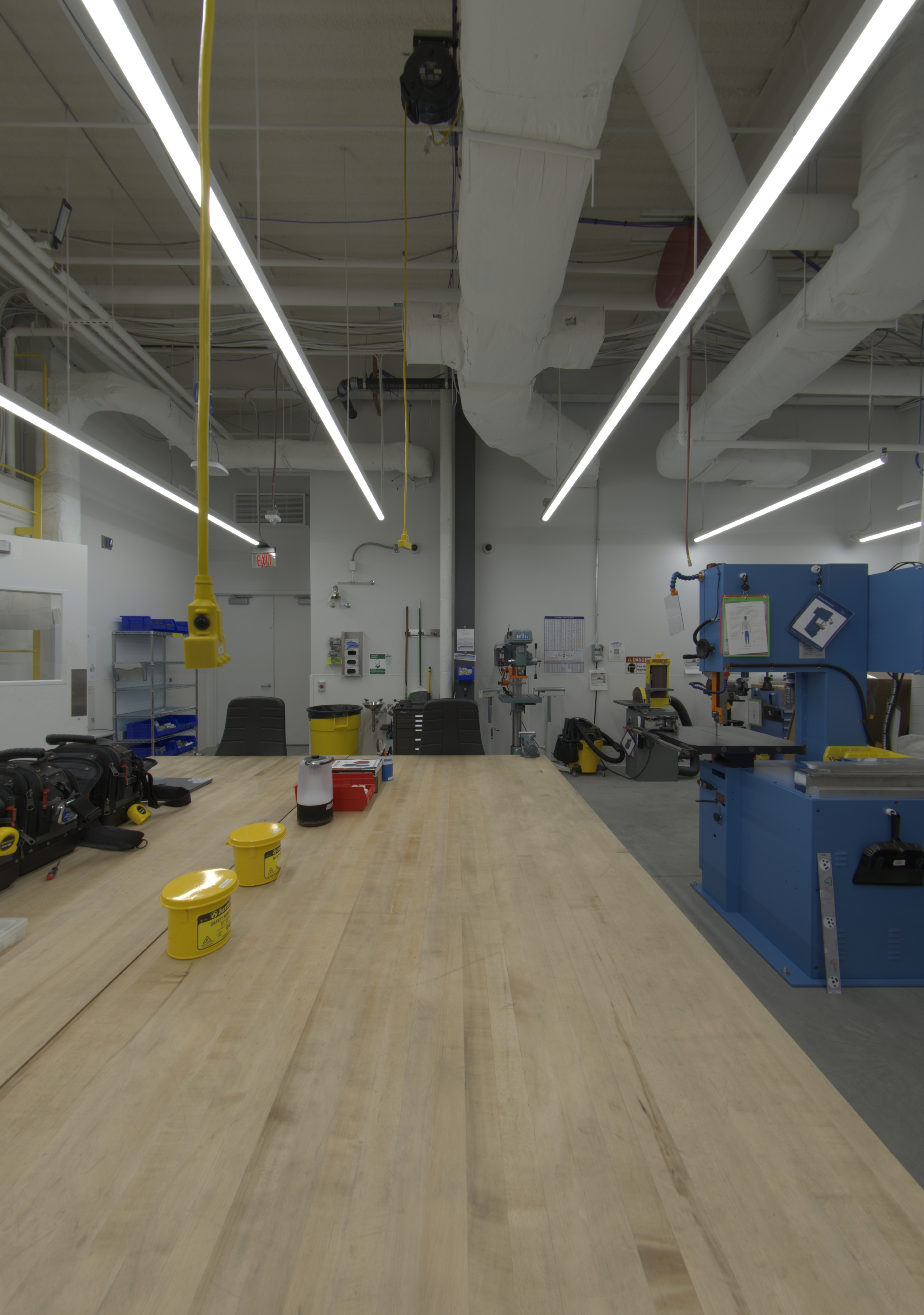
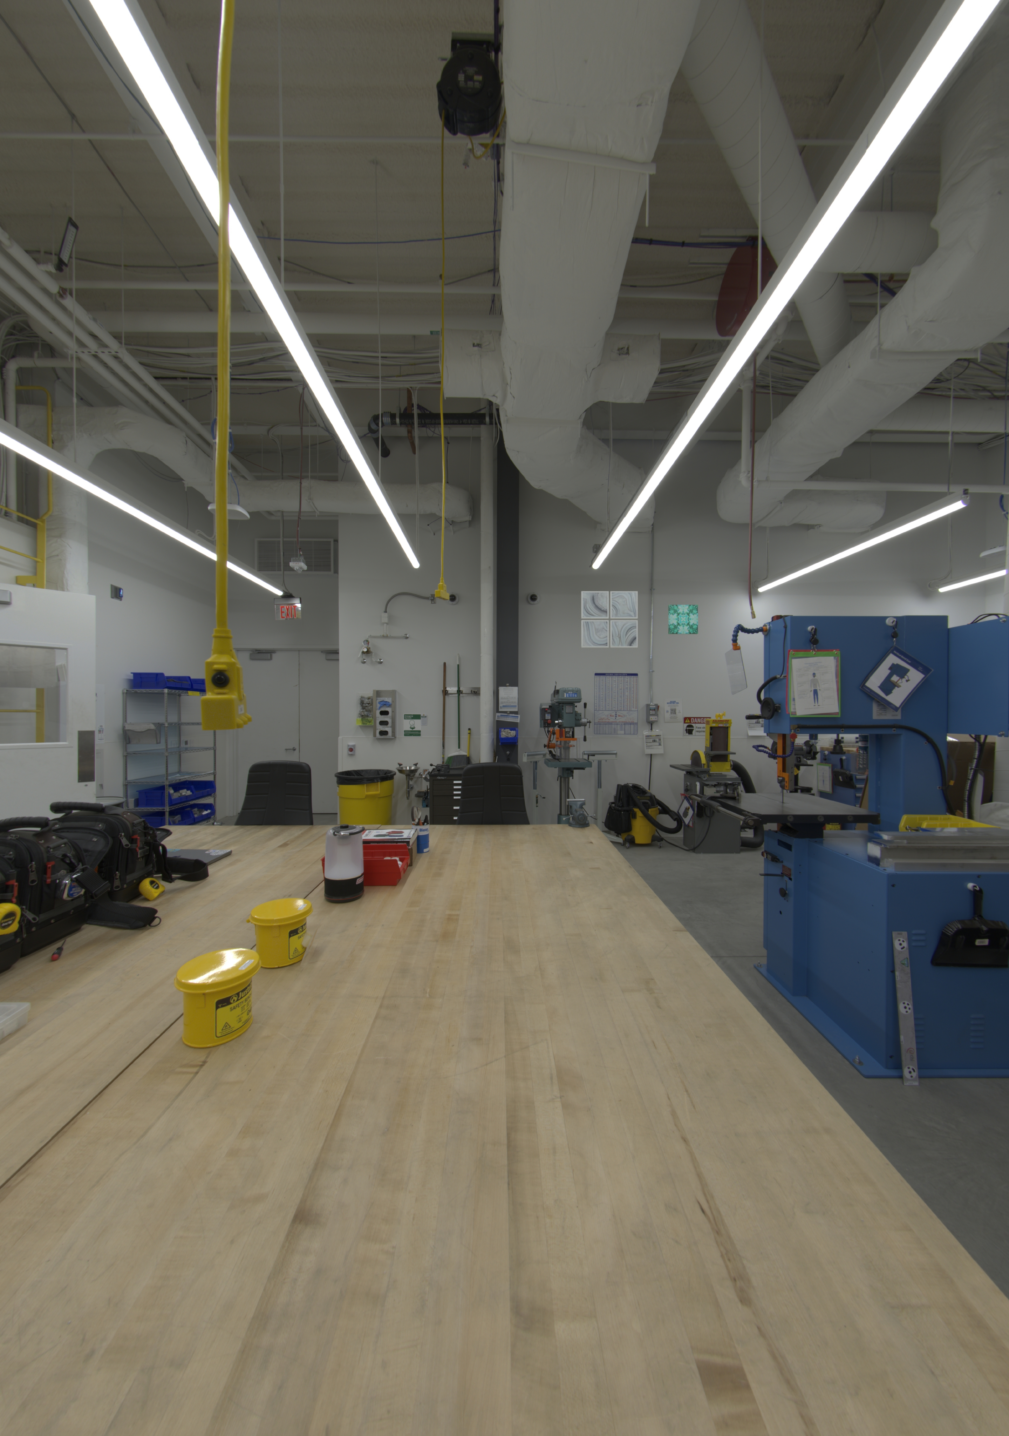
+ wall art (684, 619)
+ wall art (609, 619)
